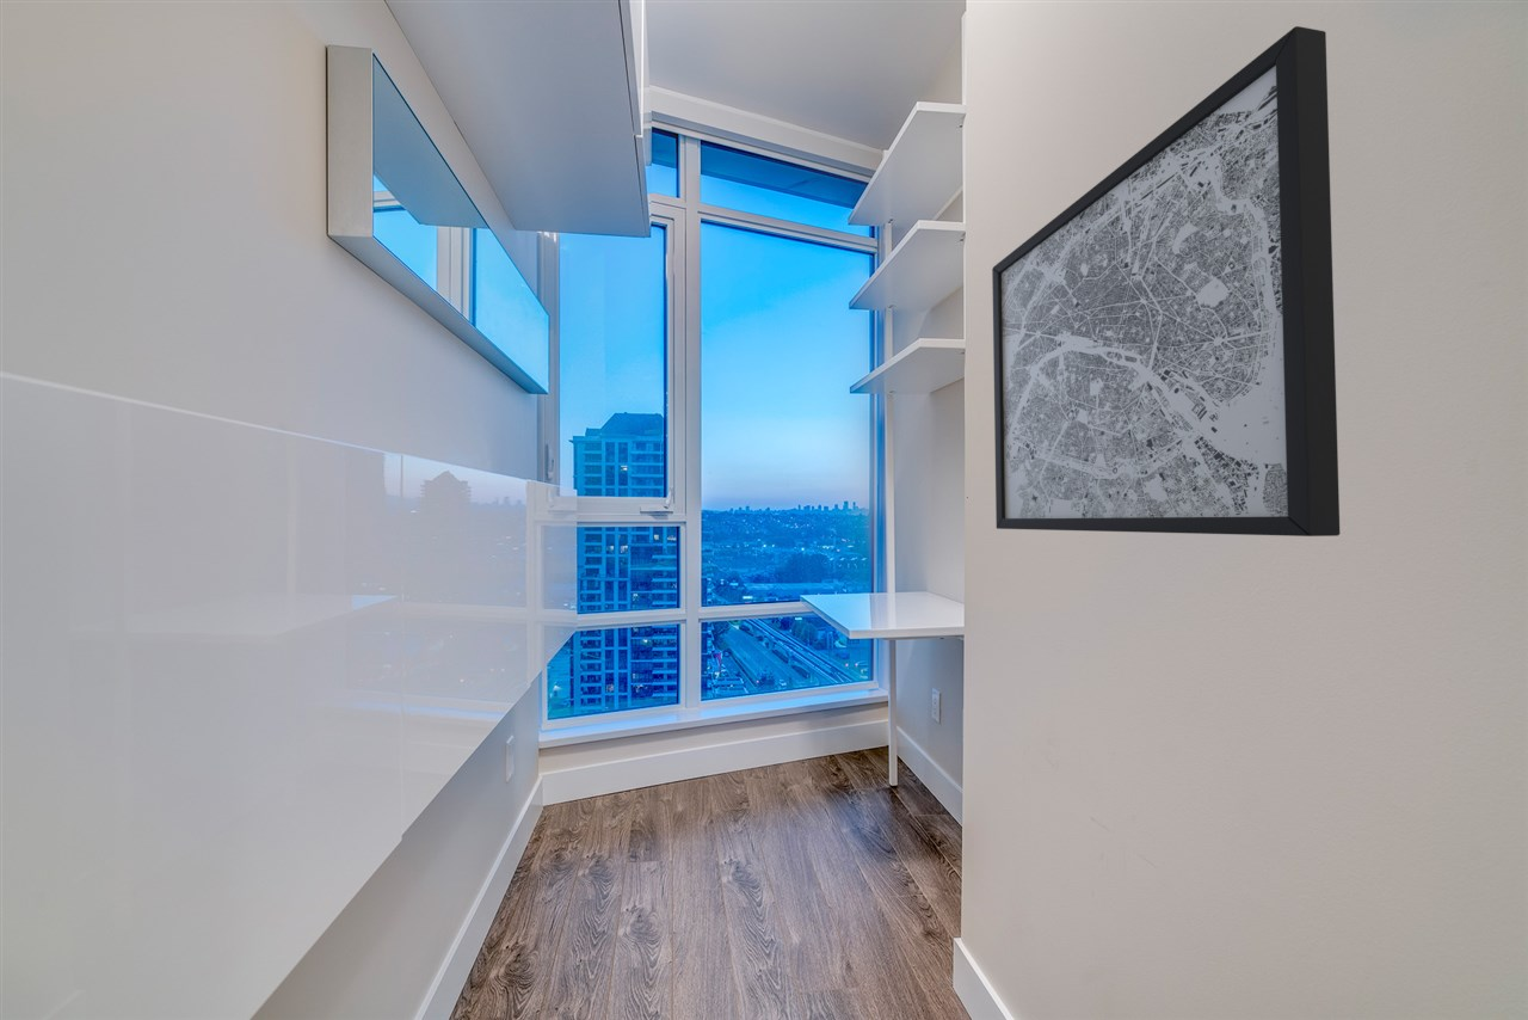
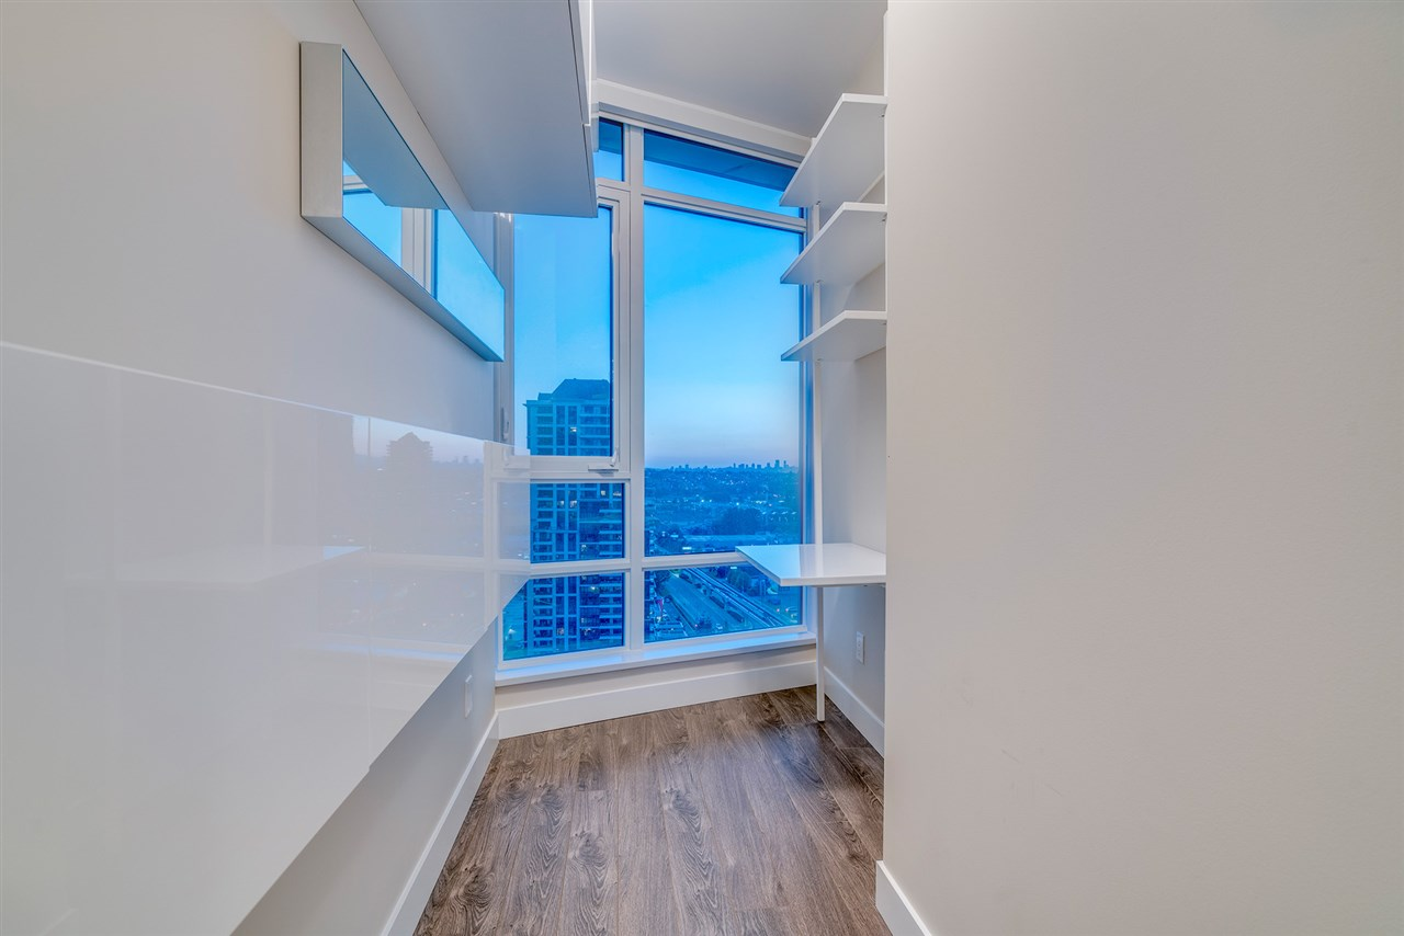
- wall art (1109, 357)
